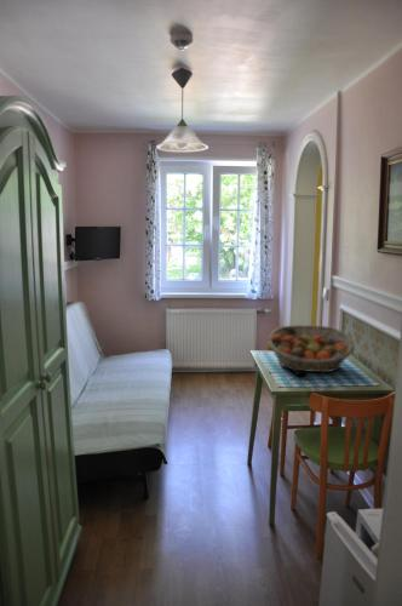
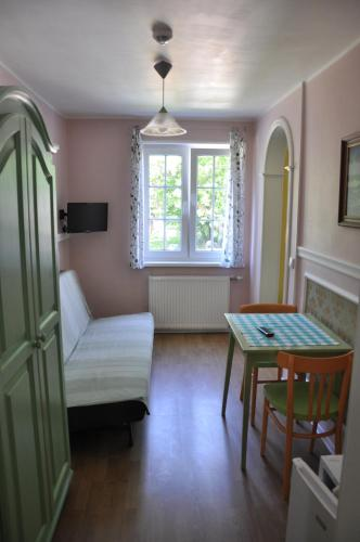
- fruit basket (309, 348)
